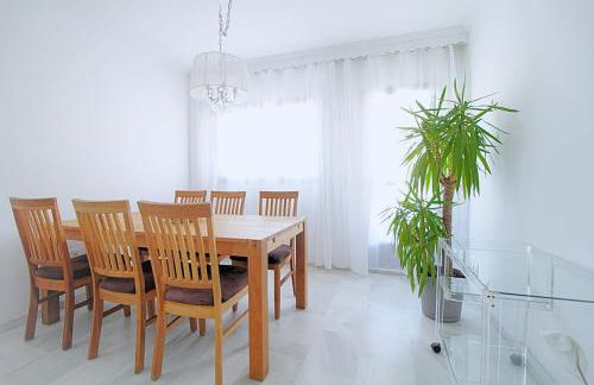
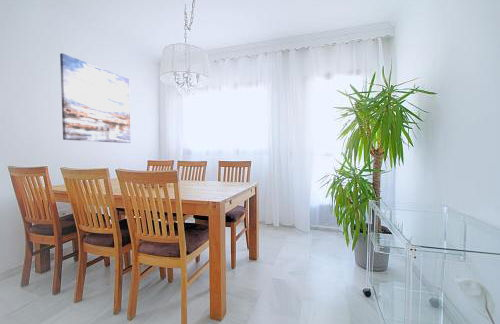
+ wall art (100, 105)
